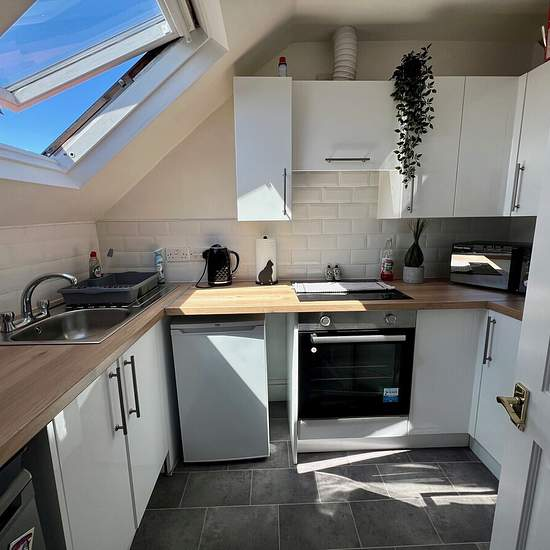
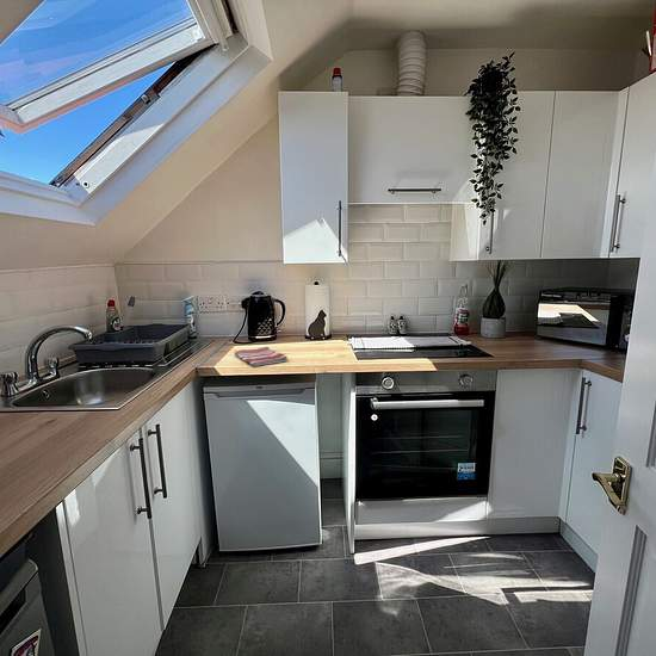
+ dish towel (260, 355)
